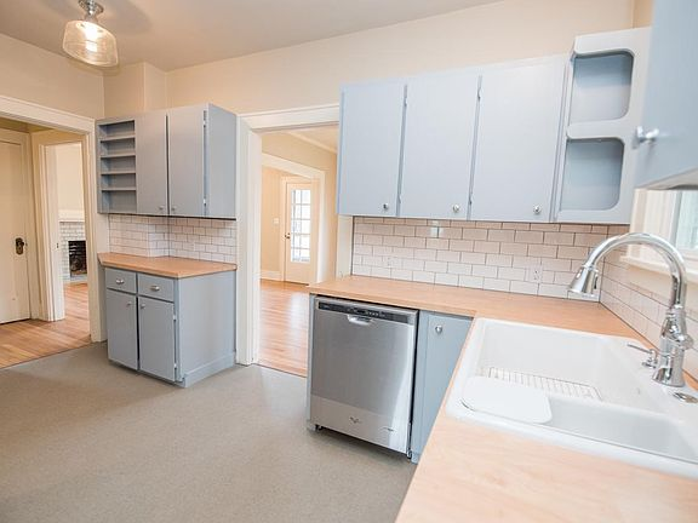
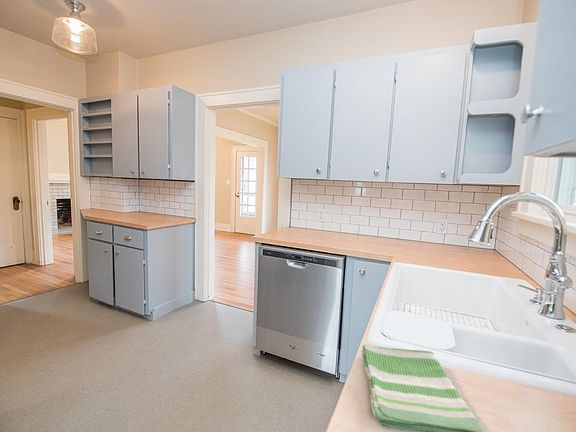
+ dish towel (410, 382)
